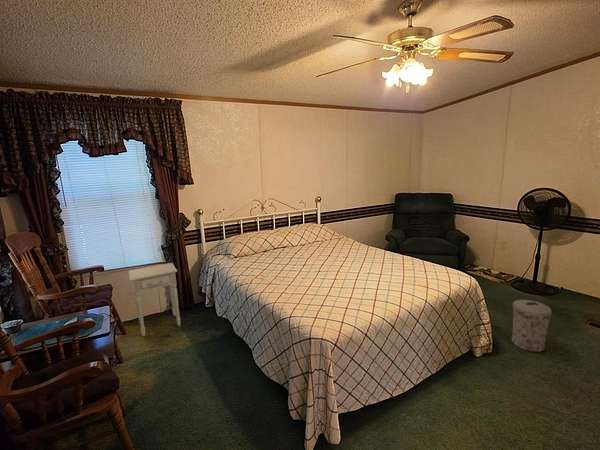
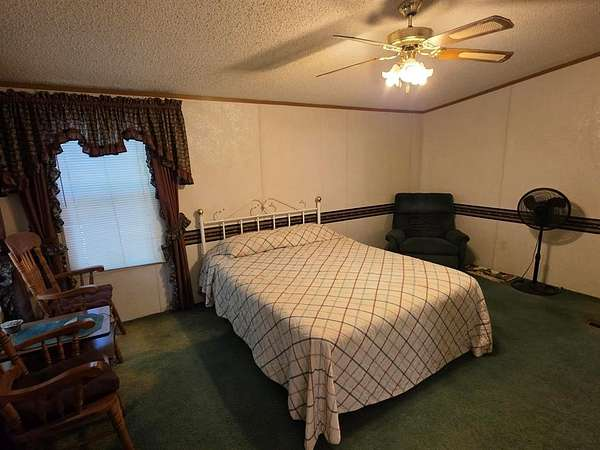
- nightstand (153, 288)
- trash can (529, 323)
